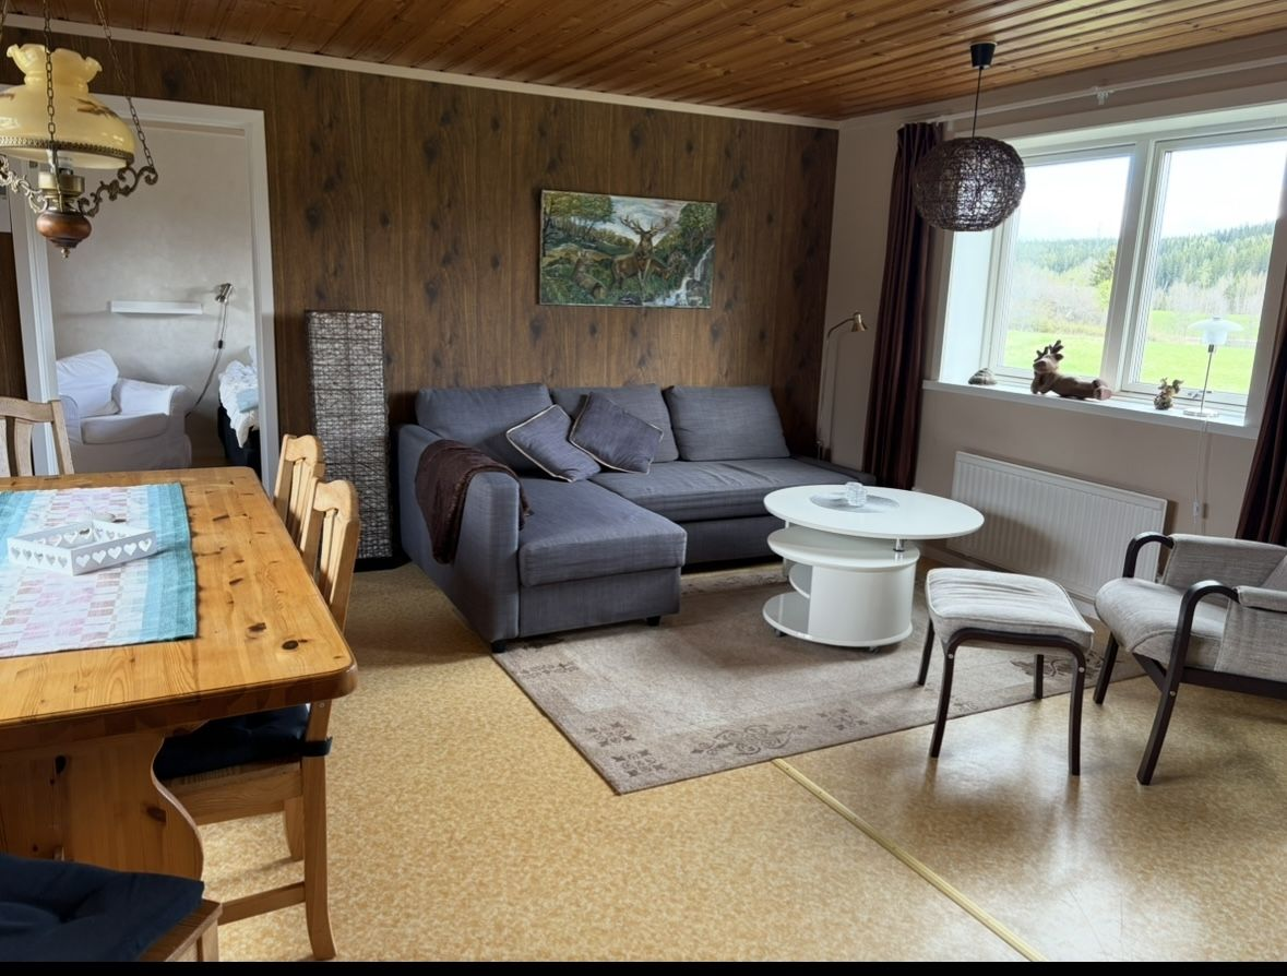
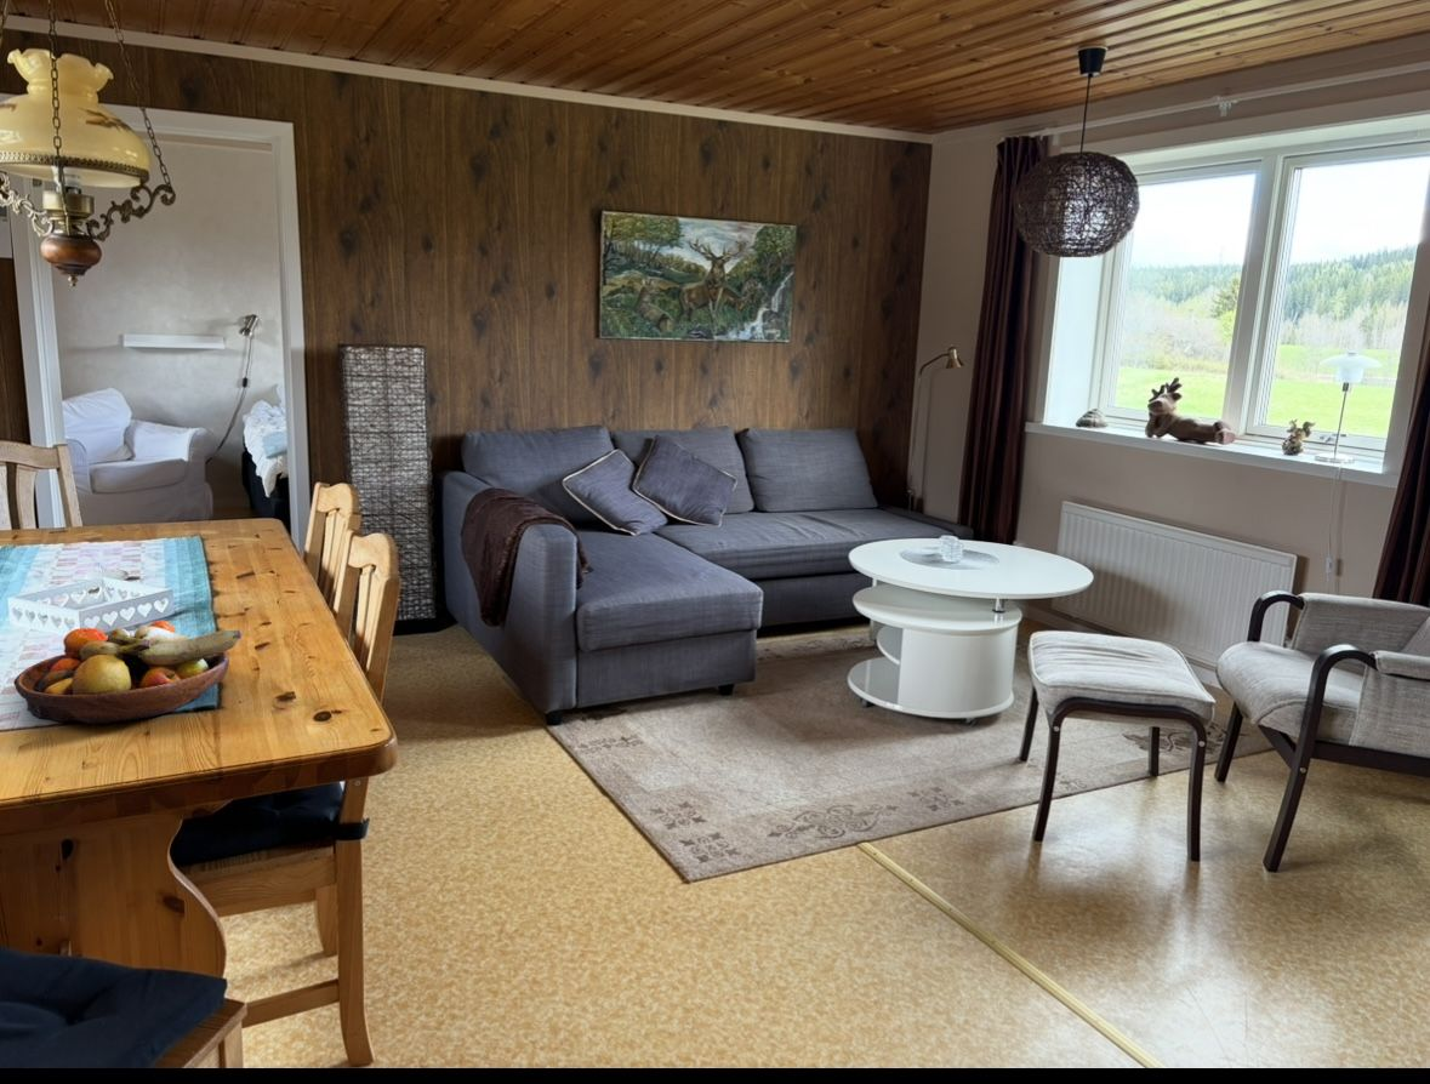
+ fruit bowl (129, 658)
